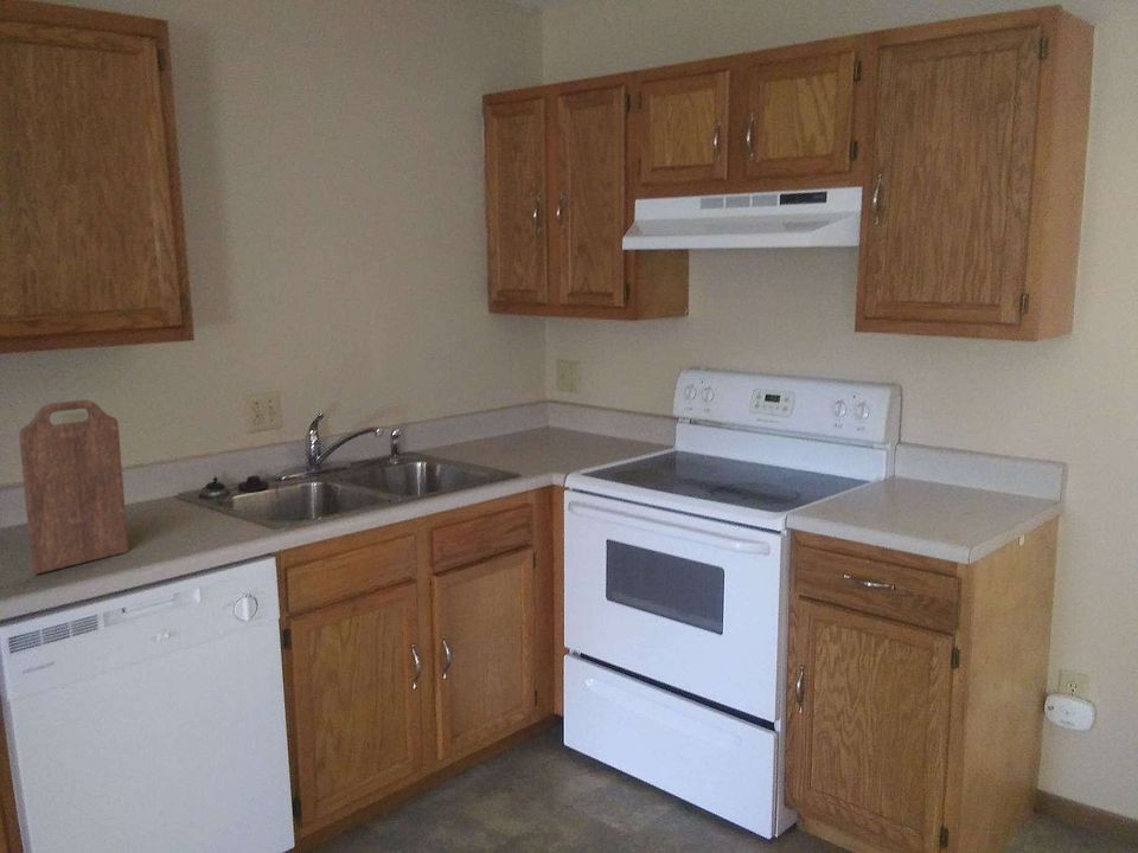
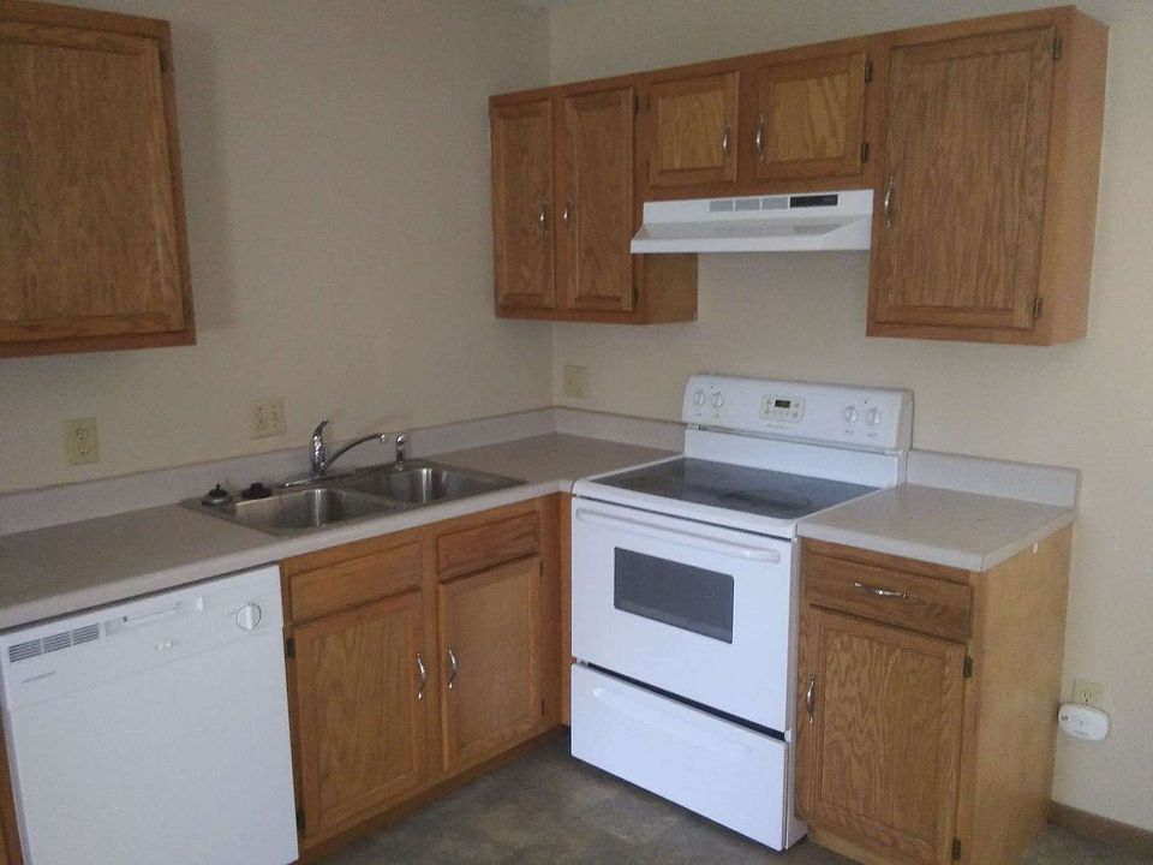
- cutting board (75, 482)
